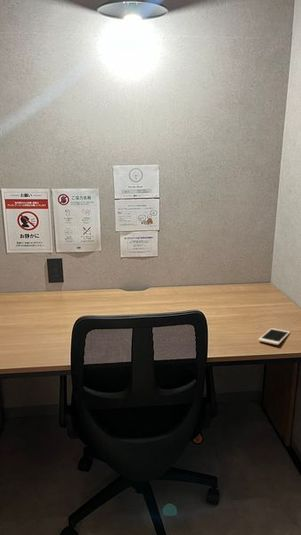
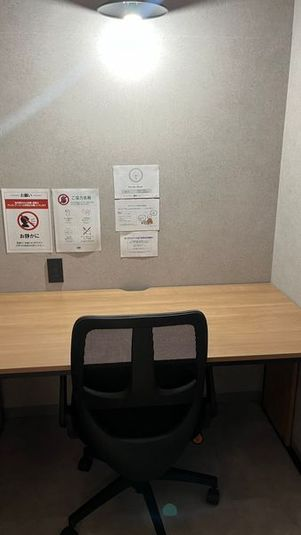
- cell phone (274, 336)
